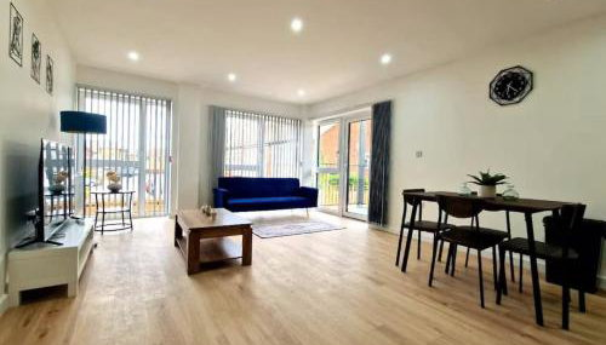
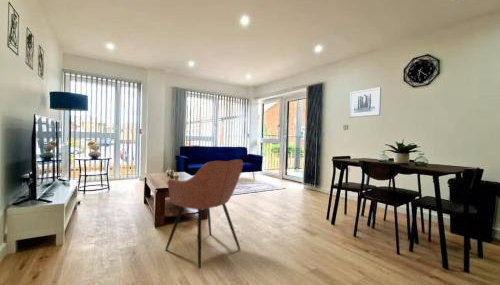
+ wall art (364, 103)
+ armchair (206, 204)
